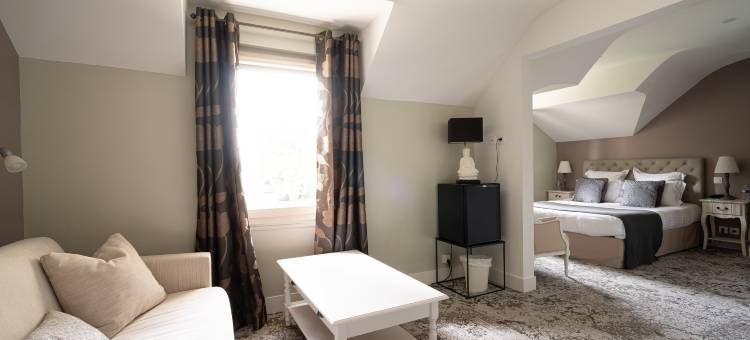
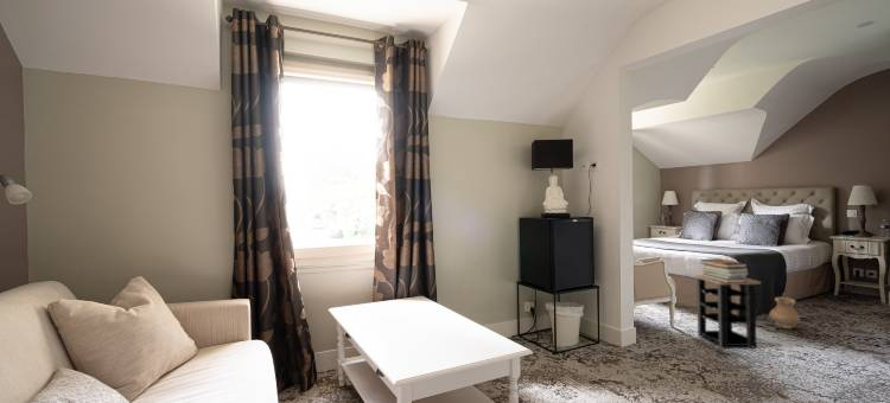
+ side table (725, 309)
+ vase (784, 312)
+ book stack (723, 269)
